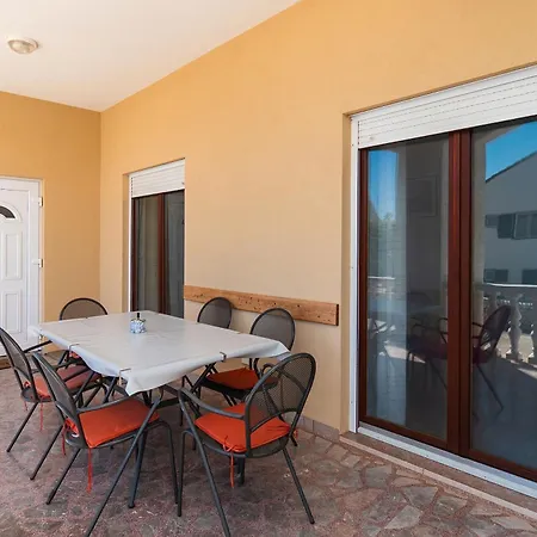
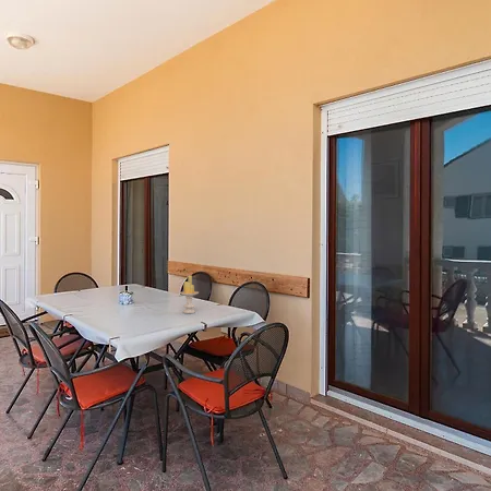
+ candle (189, 294)
